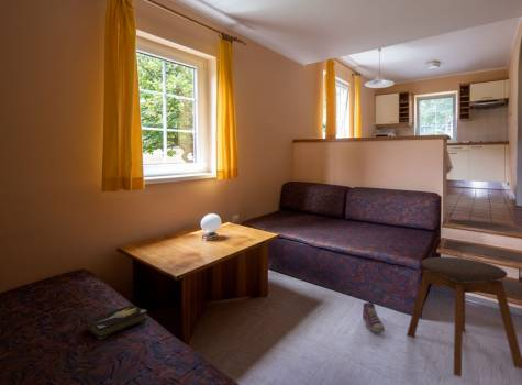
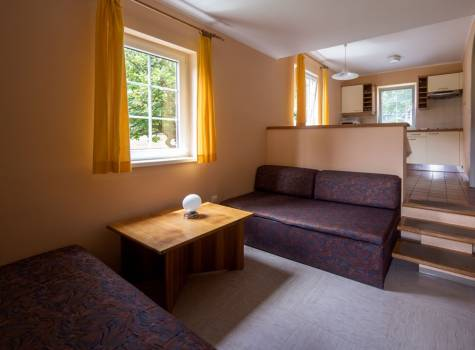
- hardback book (116, 319)
- stool (460, 306)
- sneaker (371, 315)
